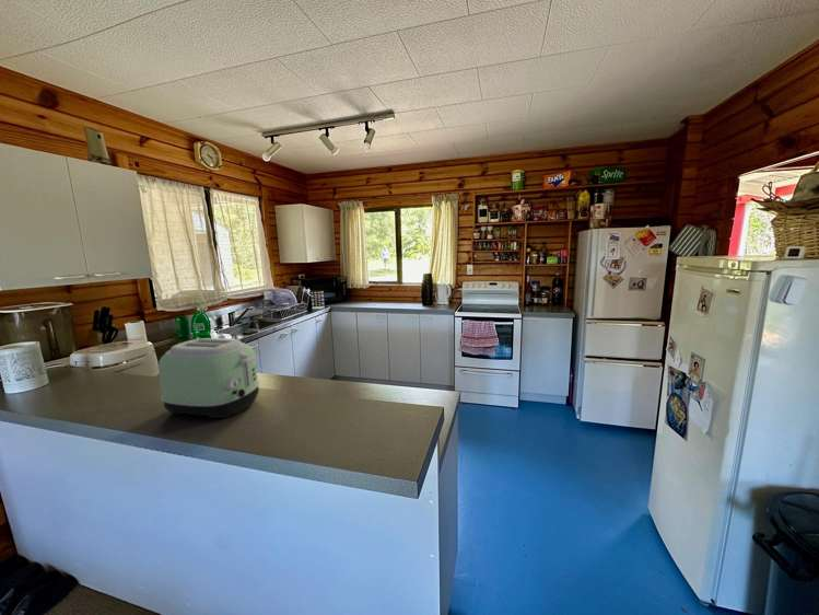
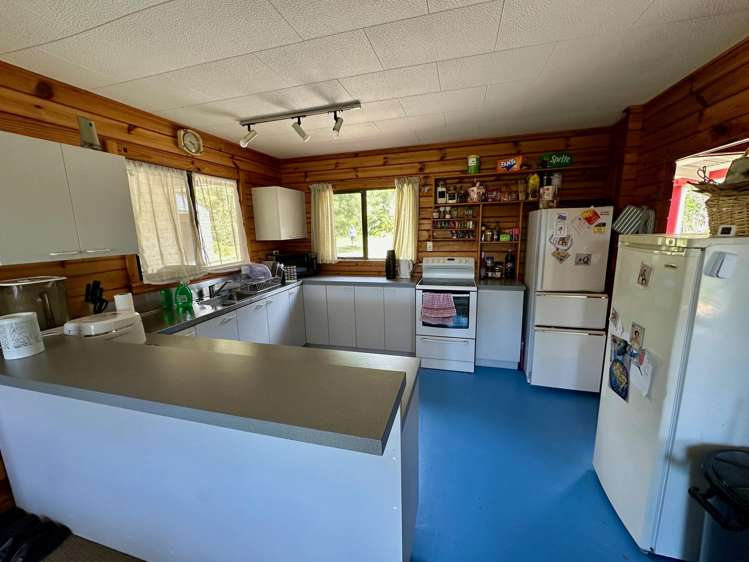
- toaster (213, 375)
